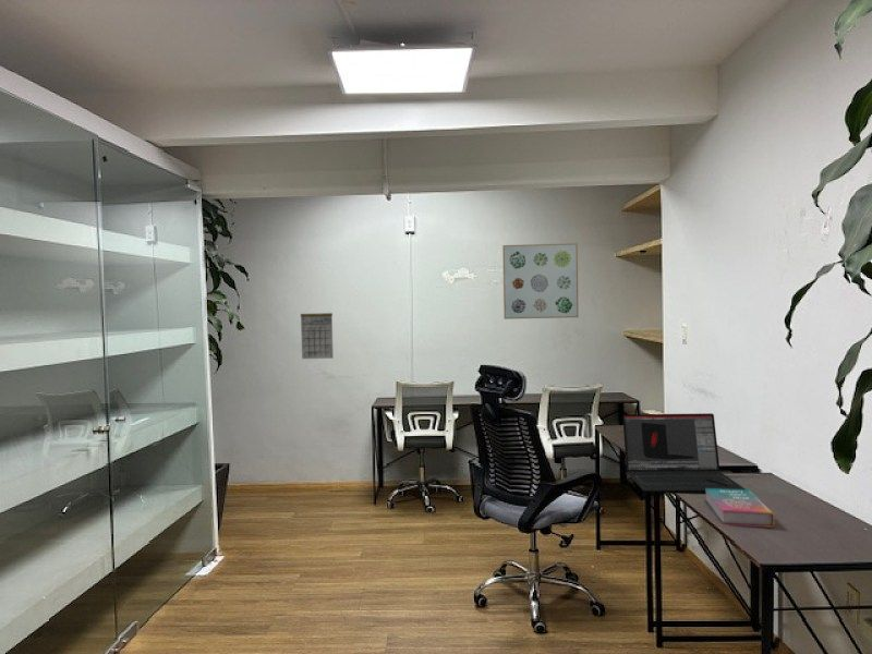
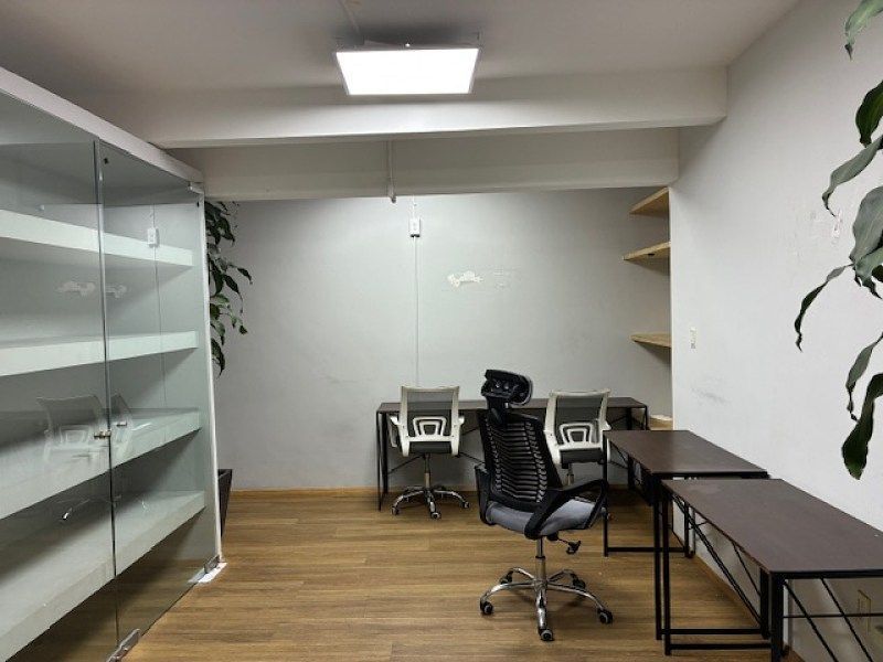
- calendar (316, 330)
- book (737, 506)
- wall art (540, 281)
- laptop (680, 450)
